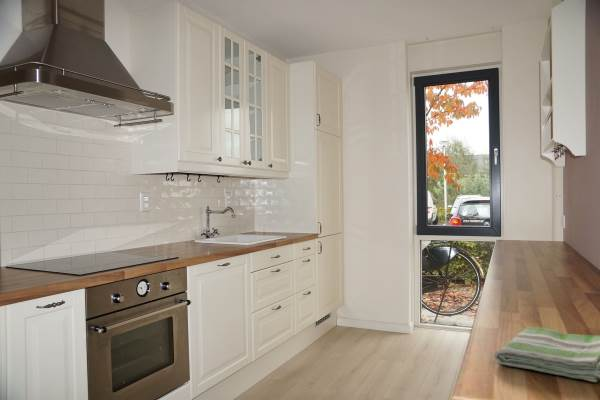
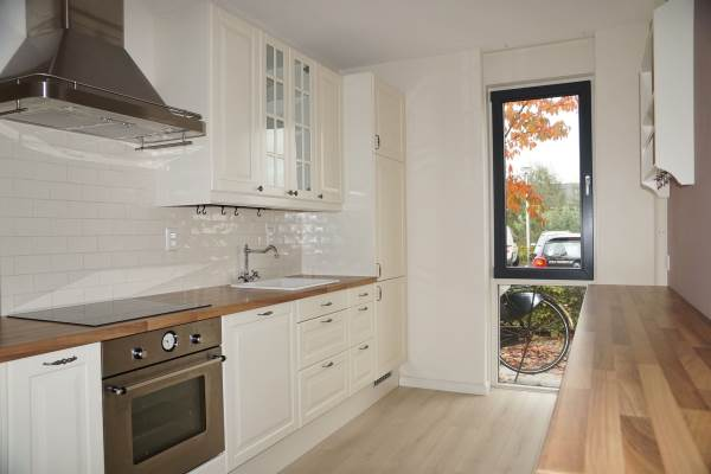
- dish towel (555, 346)
